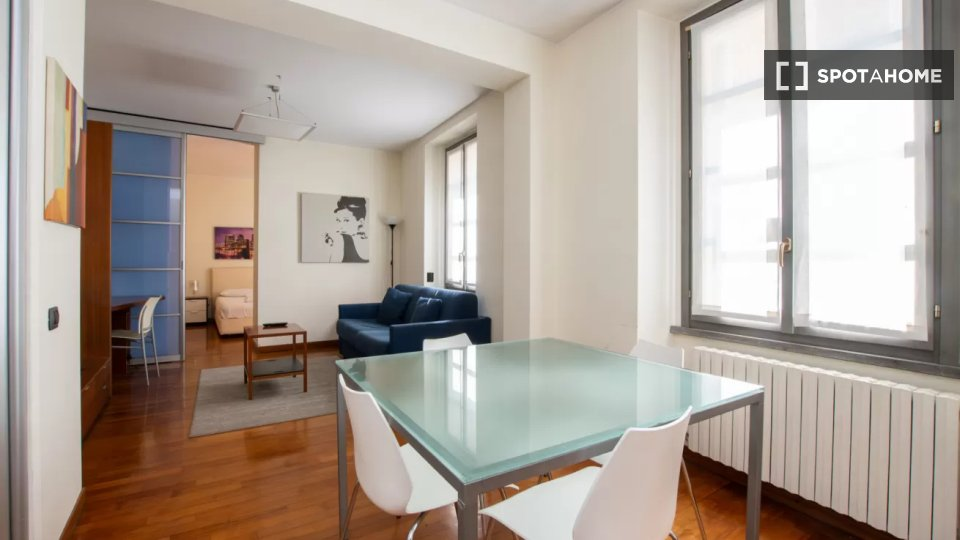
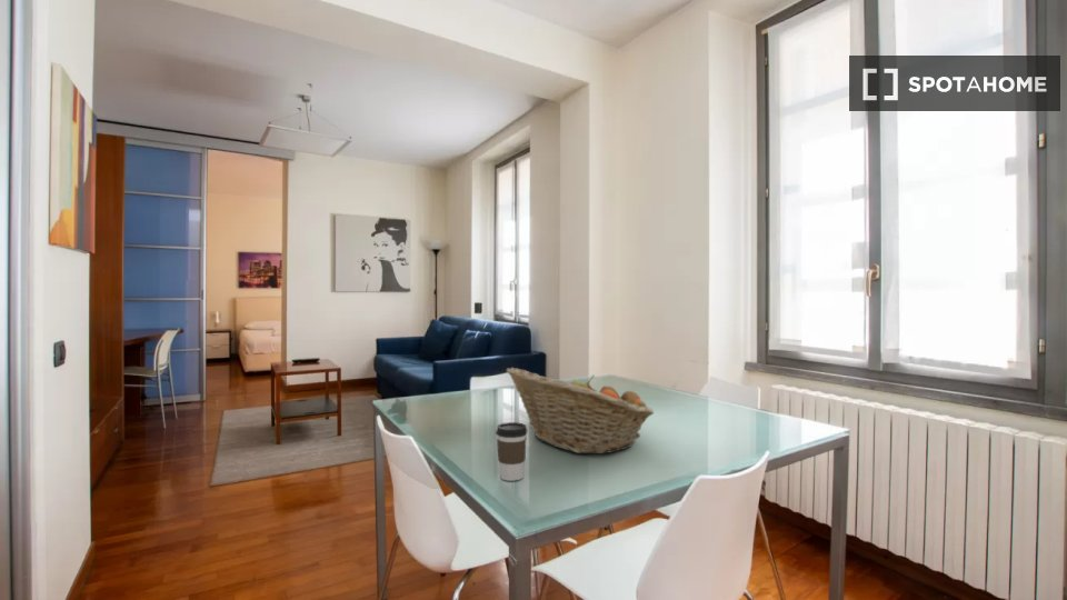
+ fruit basket (576, 402)
+ coffee cup (511, 451)
